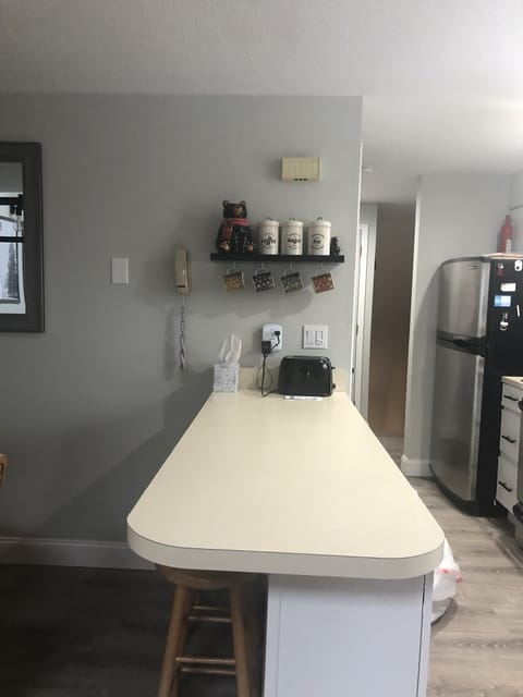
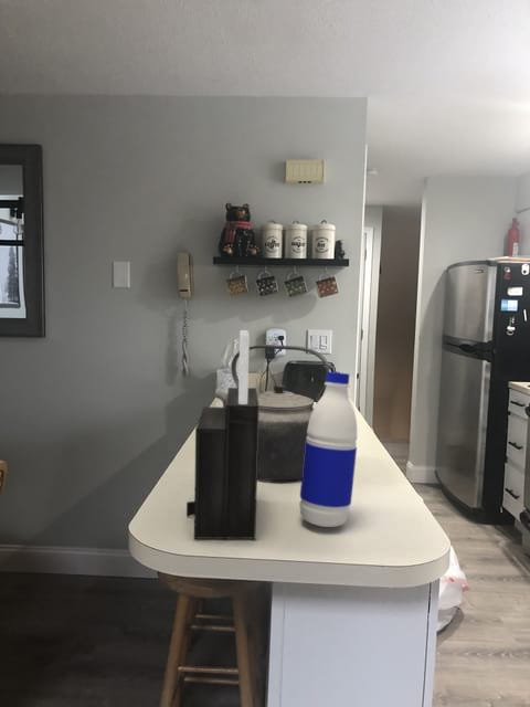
+ knife block (222, 426)
+ kettle (269, 405)
+ water bottle (329, 447)
